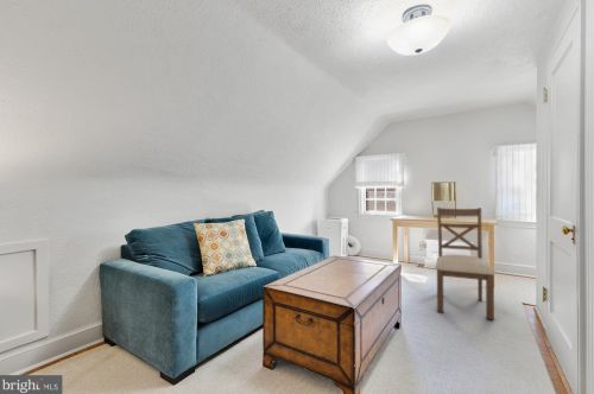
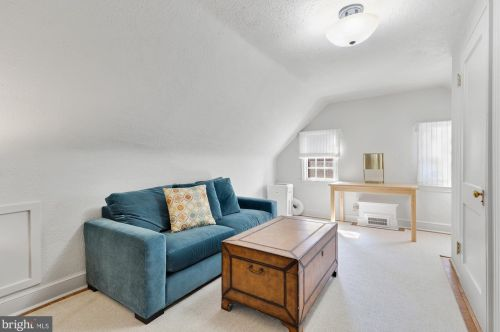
- chair (461, 256)
